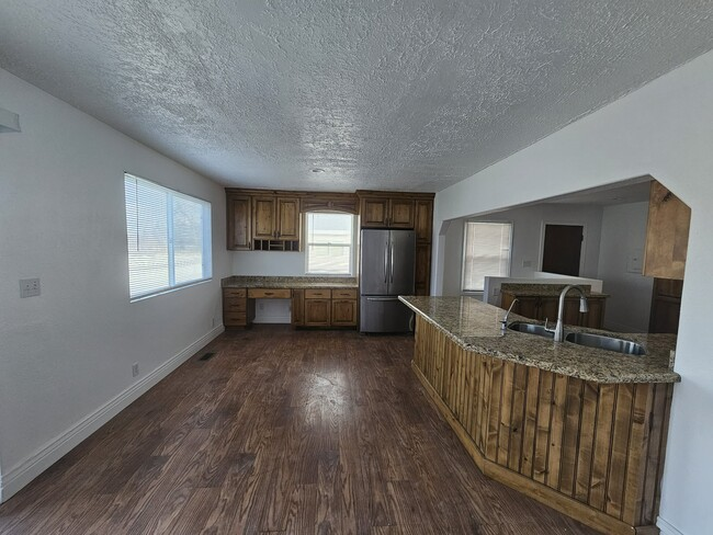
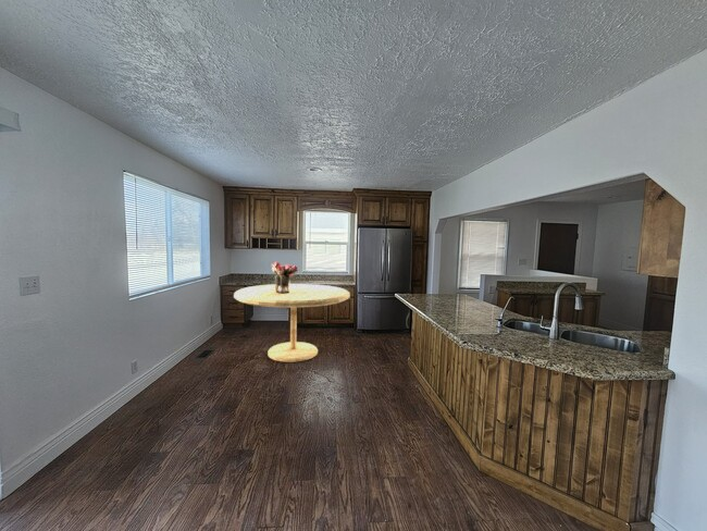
+ dining table (293, 321)
+ bouquet (284, 276)
